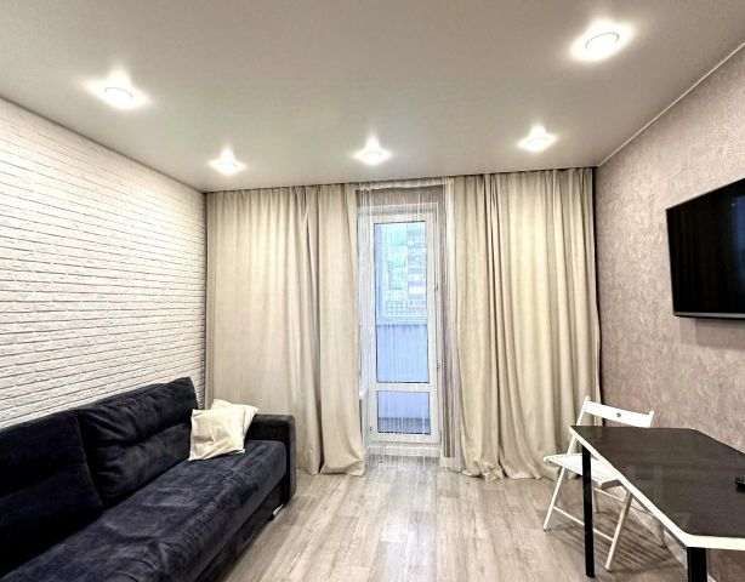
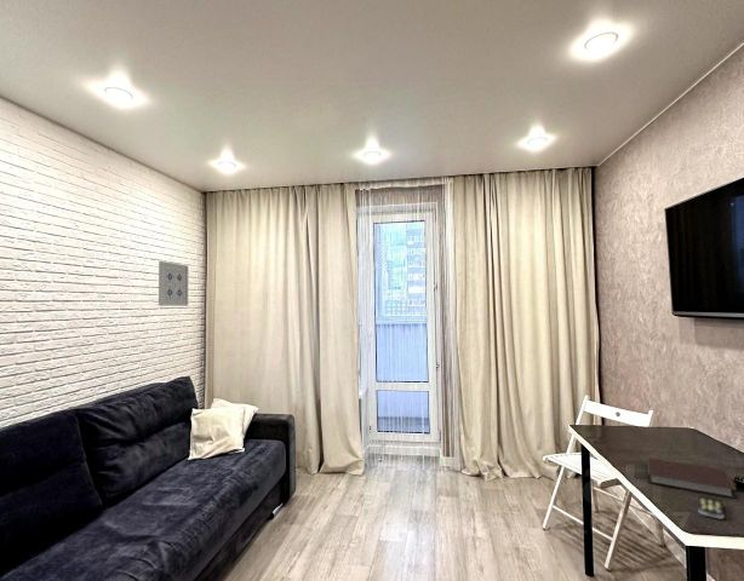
+ wall art (173, 284)
+ notebook (687, 476)
+ remote control (710, 506)
